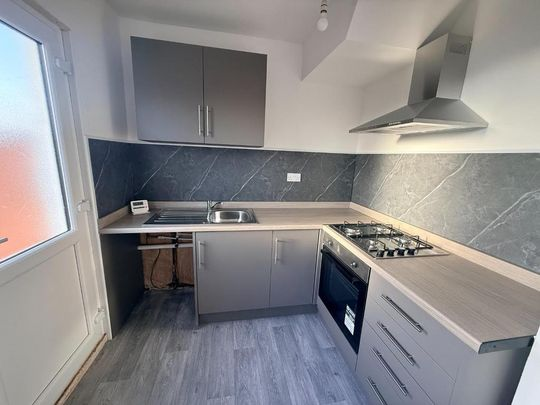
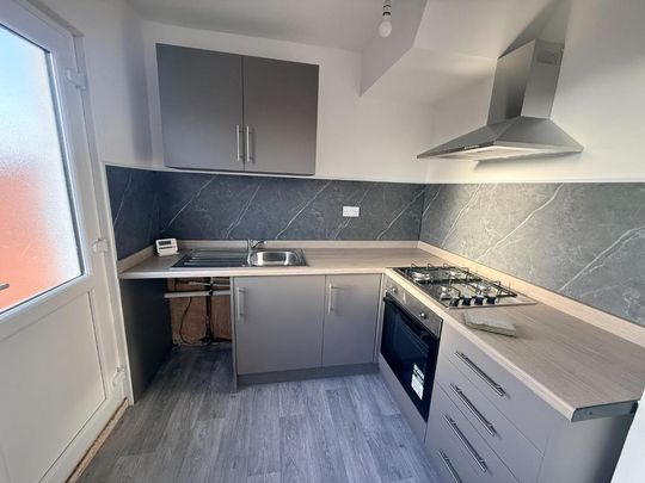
+ washcloth (489, 322)
